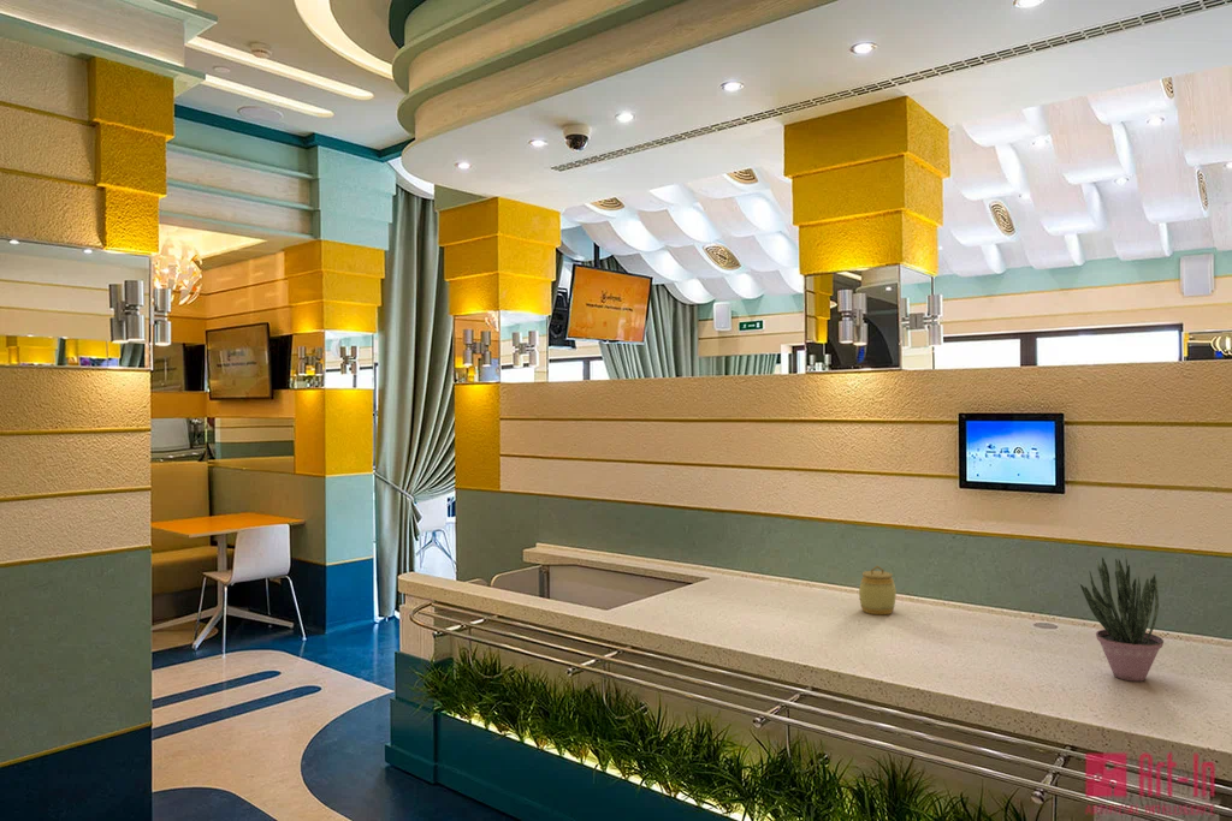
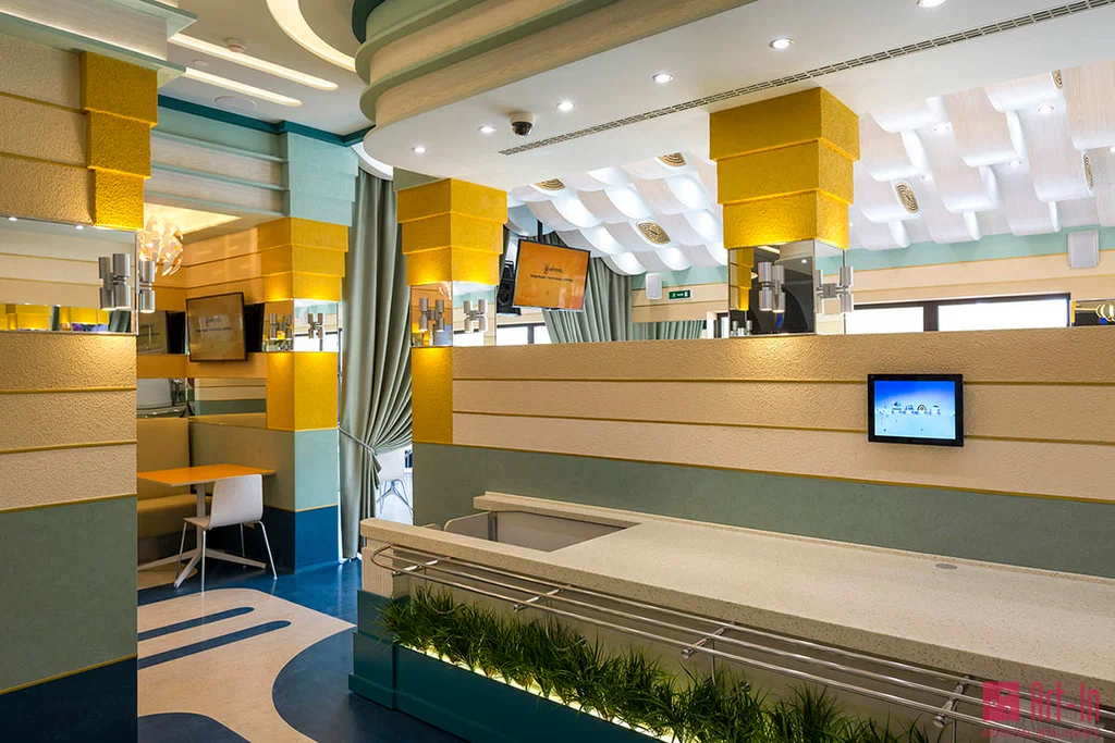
- jar (877, 588)
- potted plant (1121, 617)
